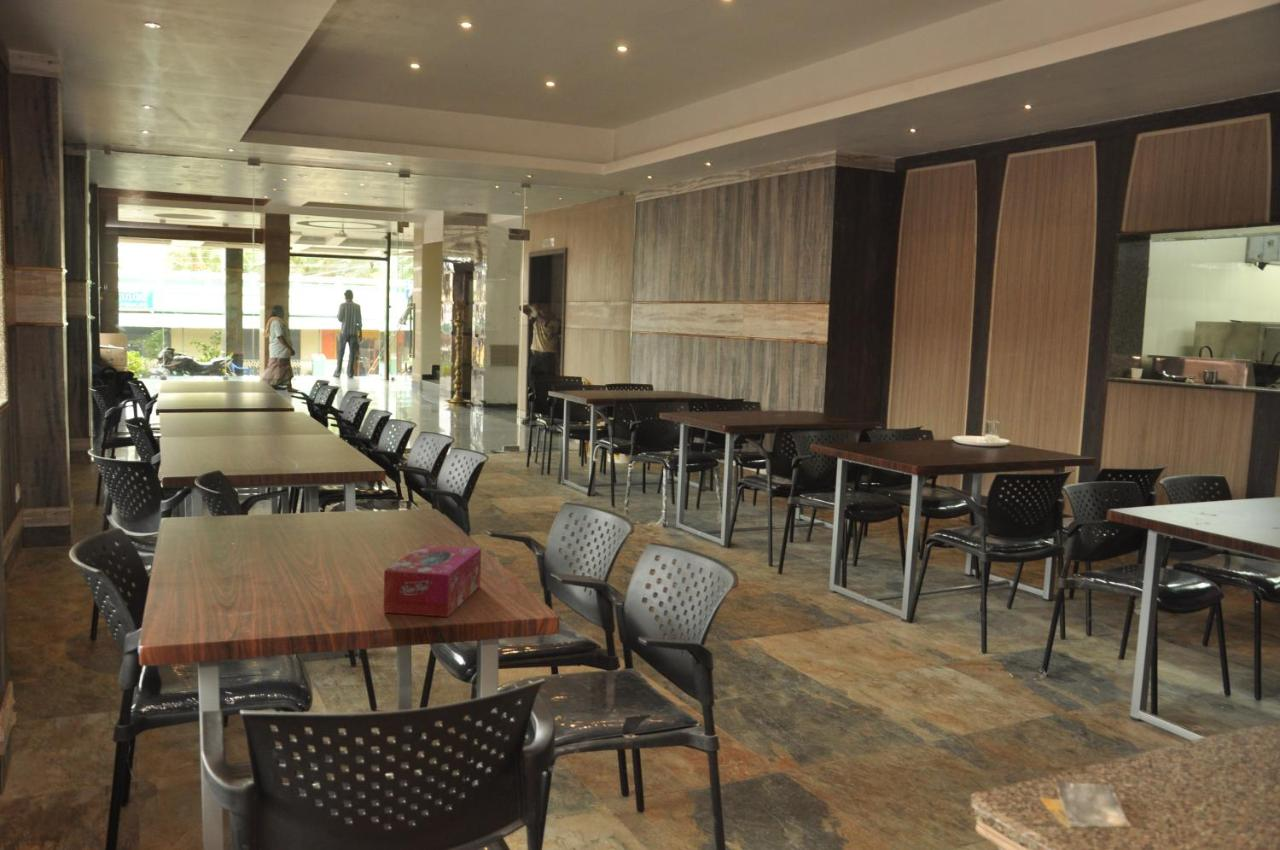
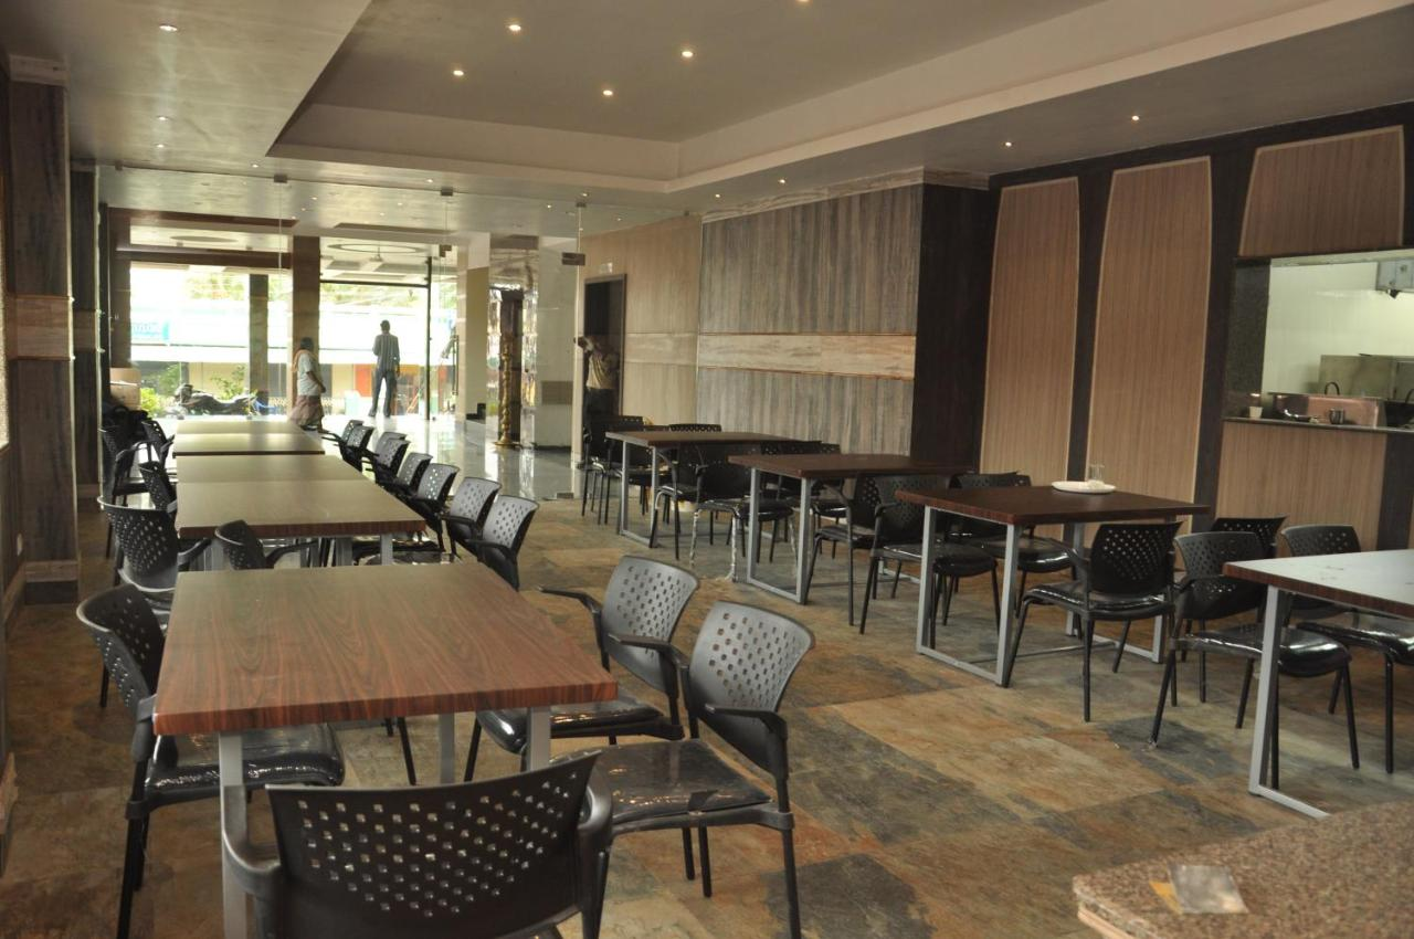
- tissue box (434, 578)
